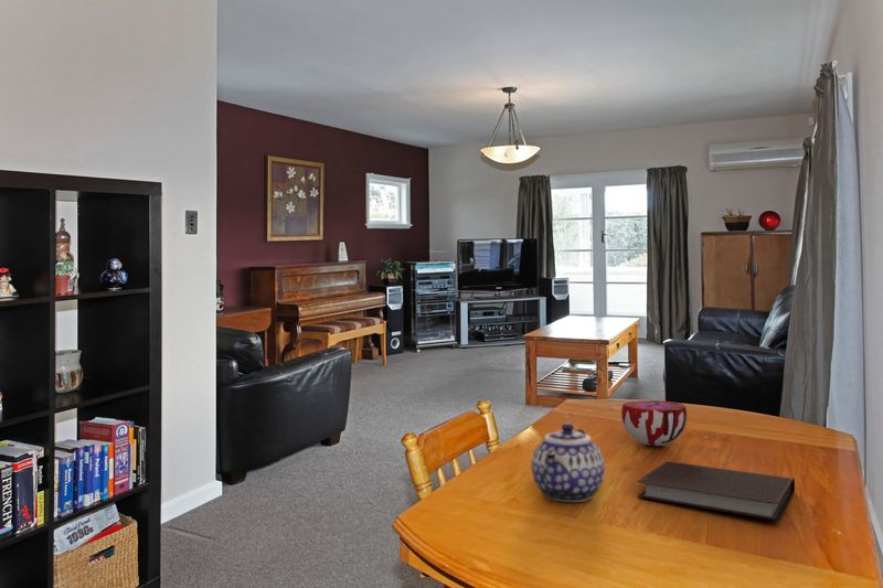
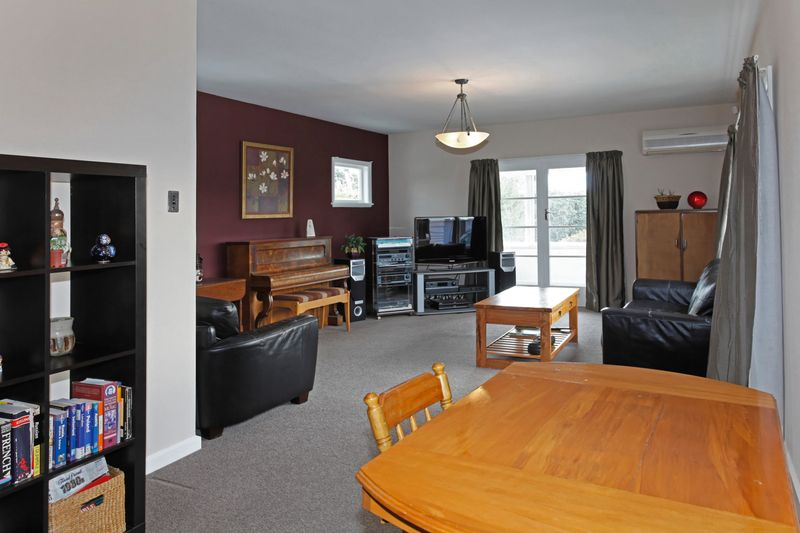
- teapot (567, 459)
- notebook (716, 487)
- decorative bowl (653, 424)
